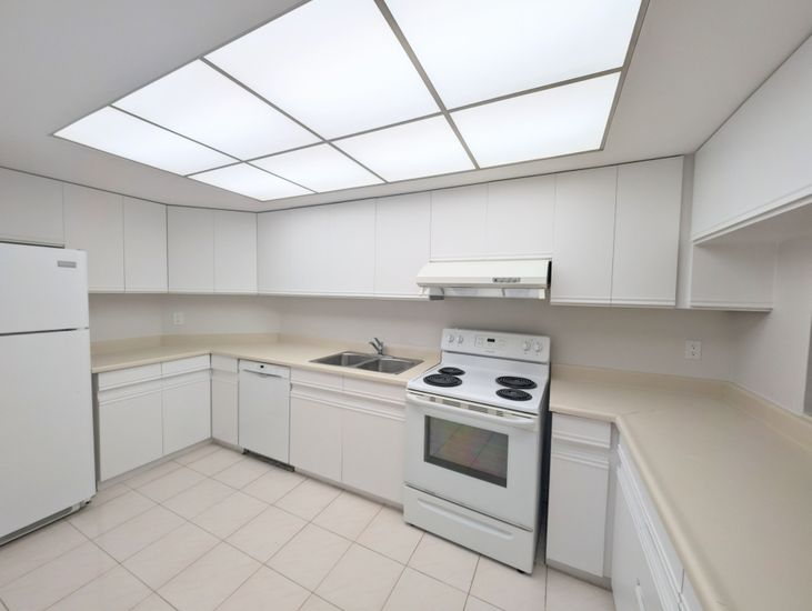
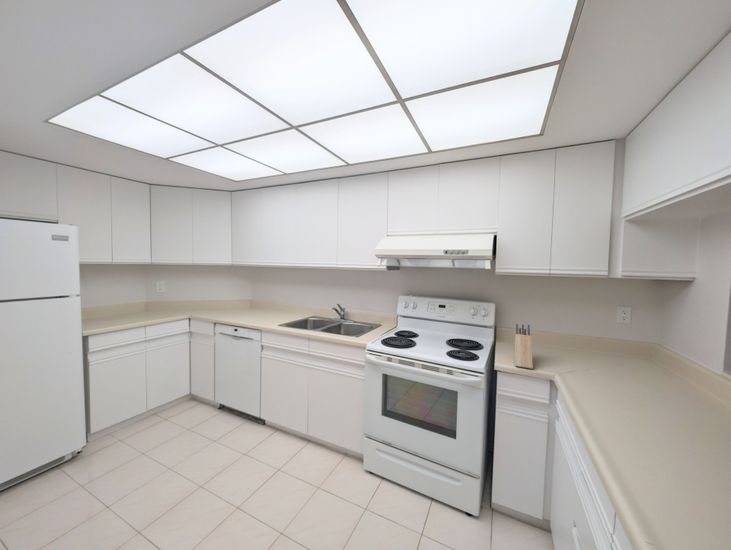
+ knife block (523, 344)
